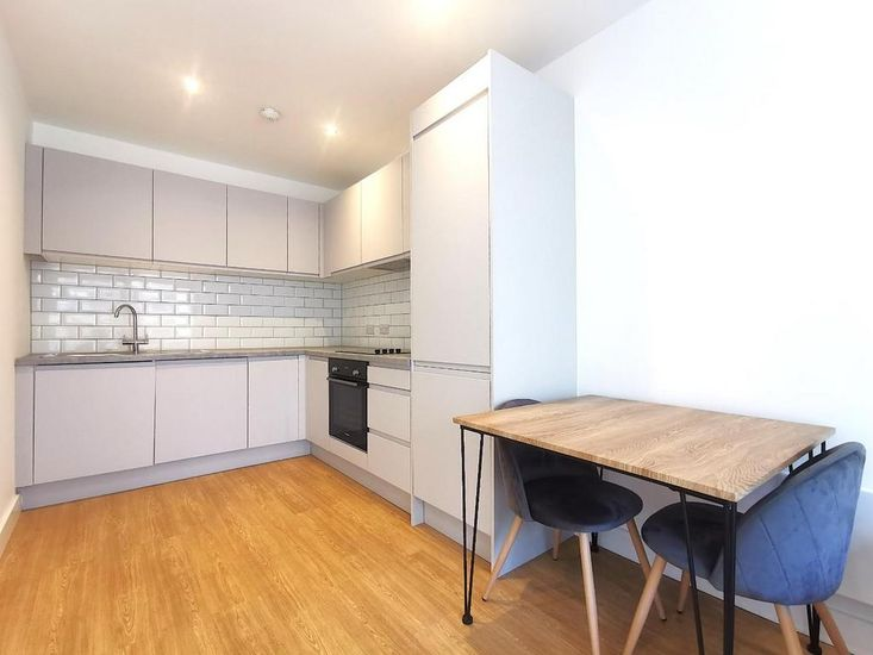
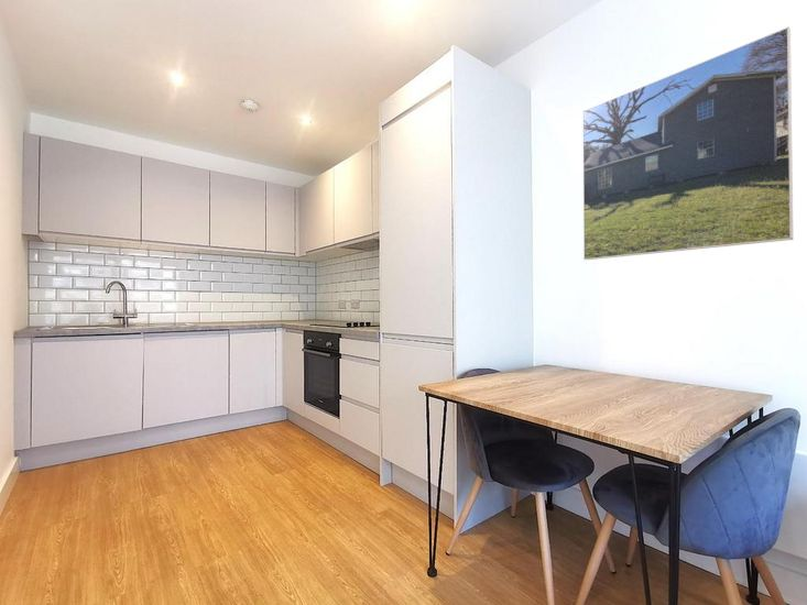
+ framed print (669, 164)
